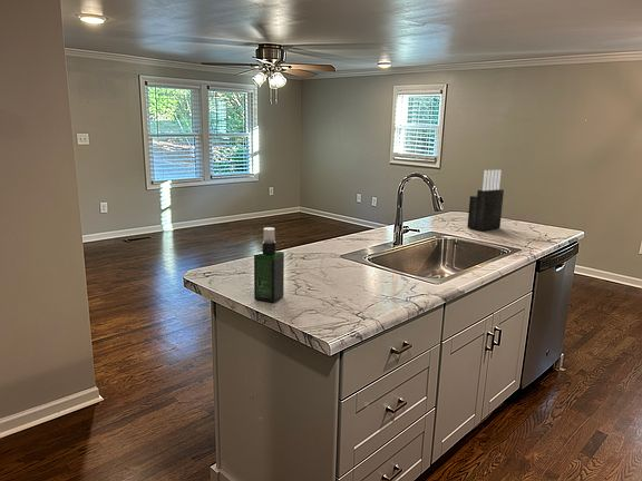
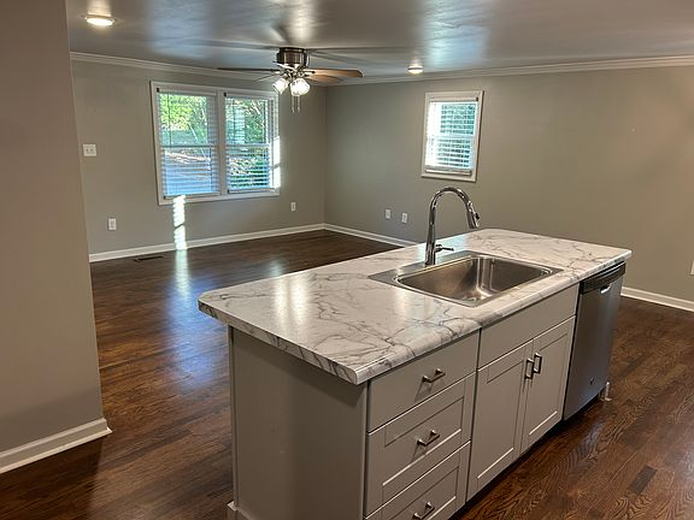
- knife block (484, 198)
- spray bottle (269, 263)
